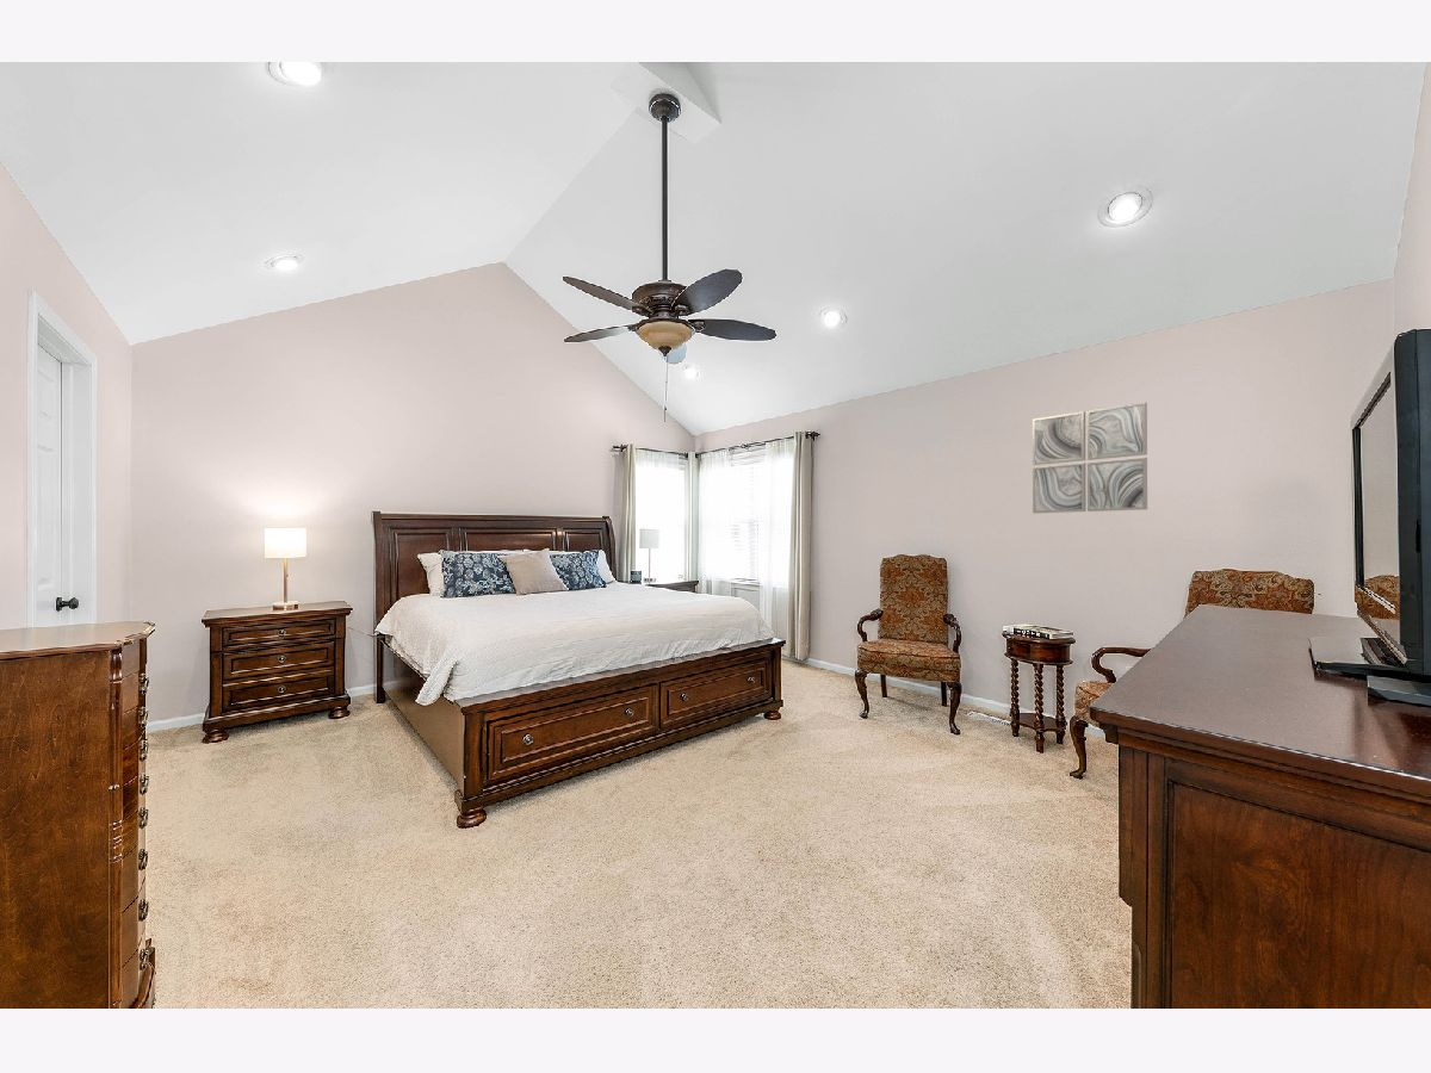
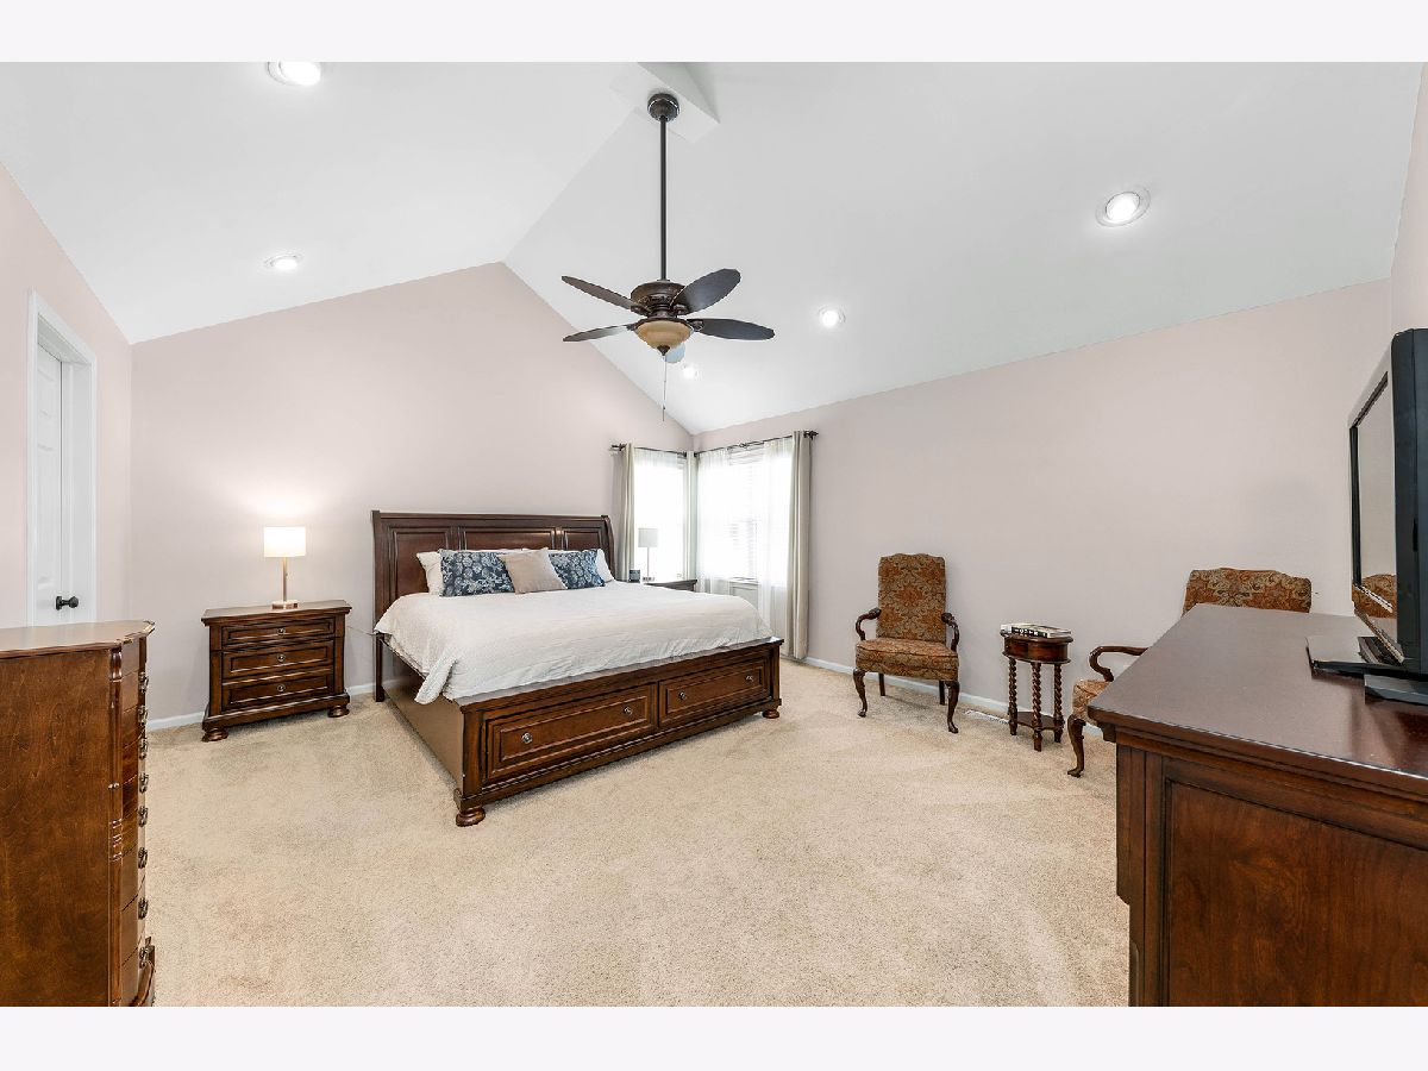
- wall art (1088, 463)
